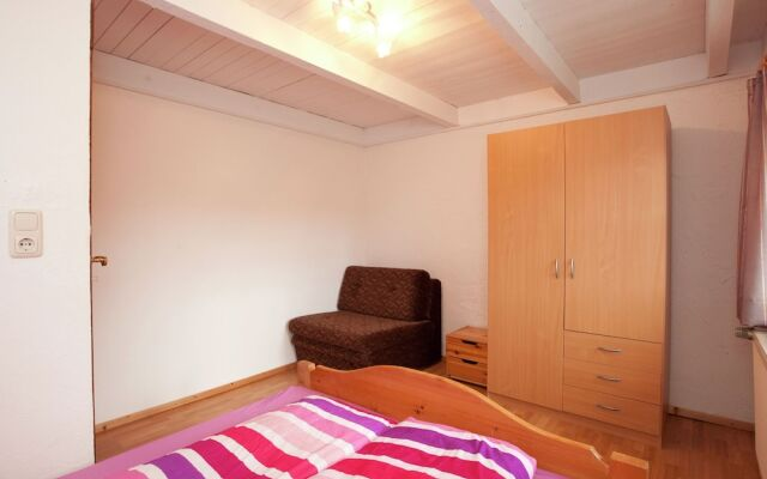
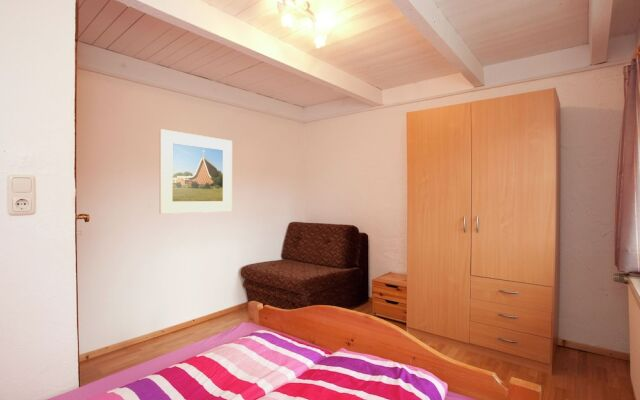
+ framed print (199, 174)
